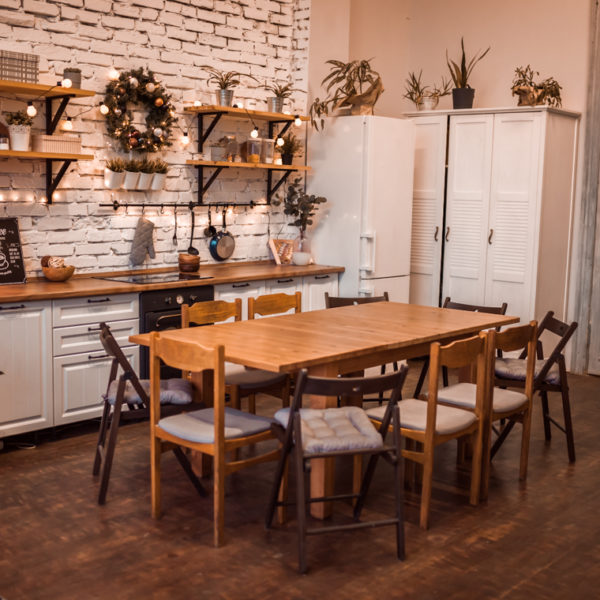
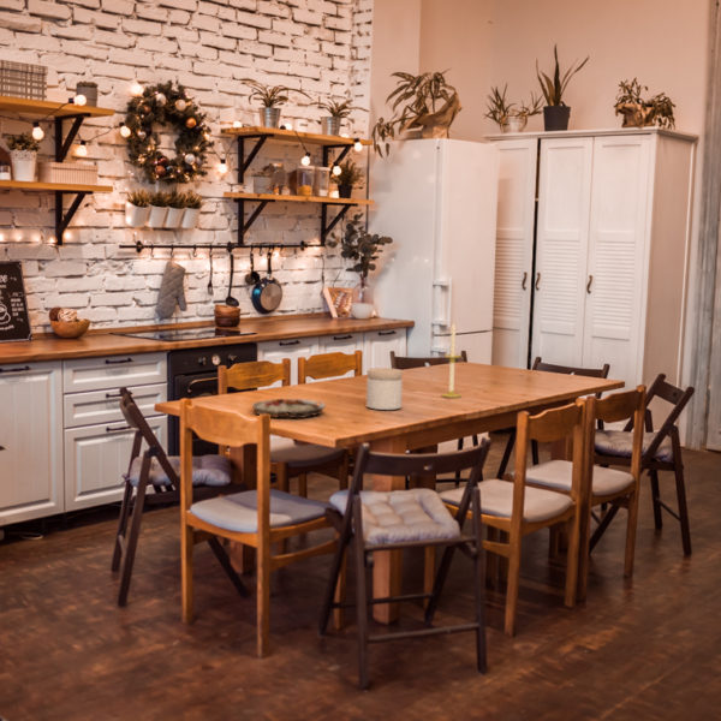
+ jar (383, 388)
+ candle (452, 358)
+ plate (288, 405)
